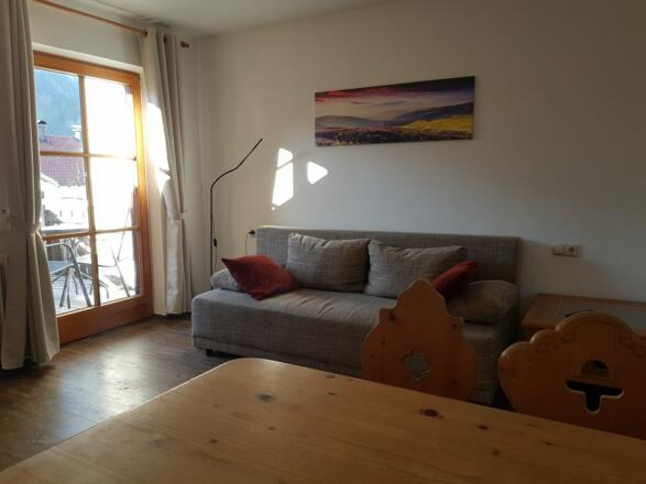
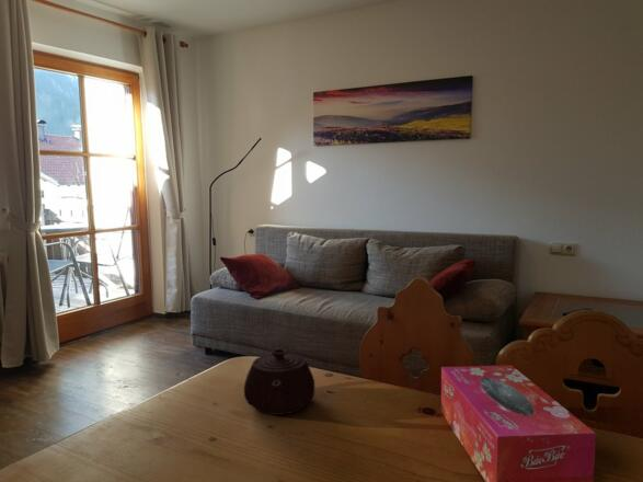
+ tissue box (505, 420)
+ teapot (278, 378)
